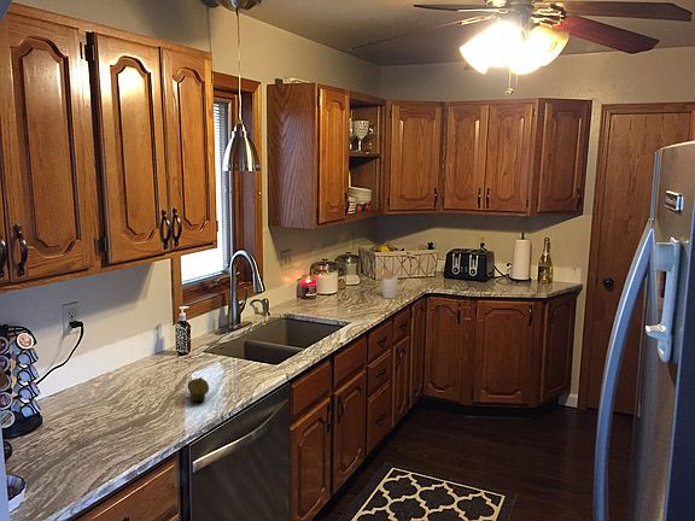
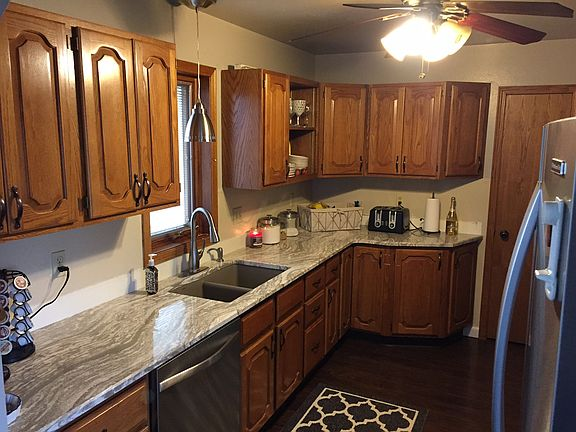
- utensil holder (385, 282)
- fruit (199, 388)
